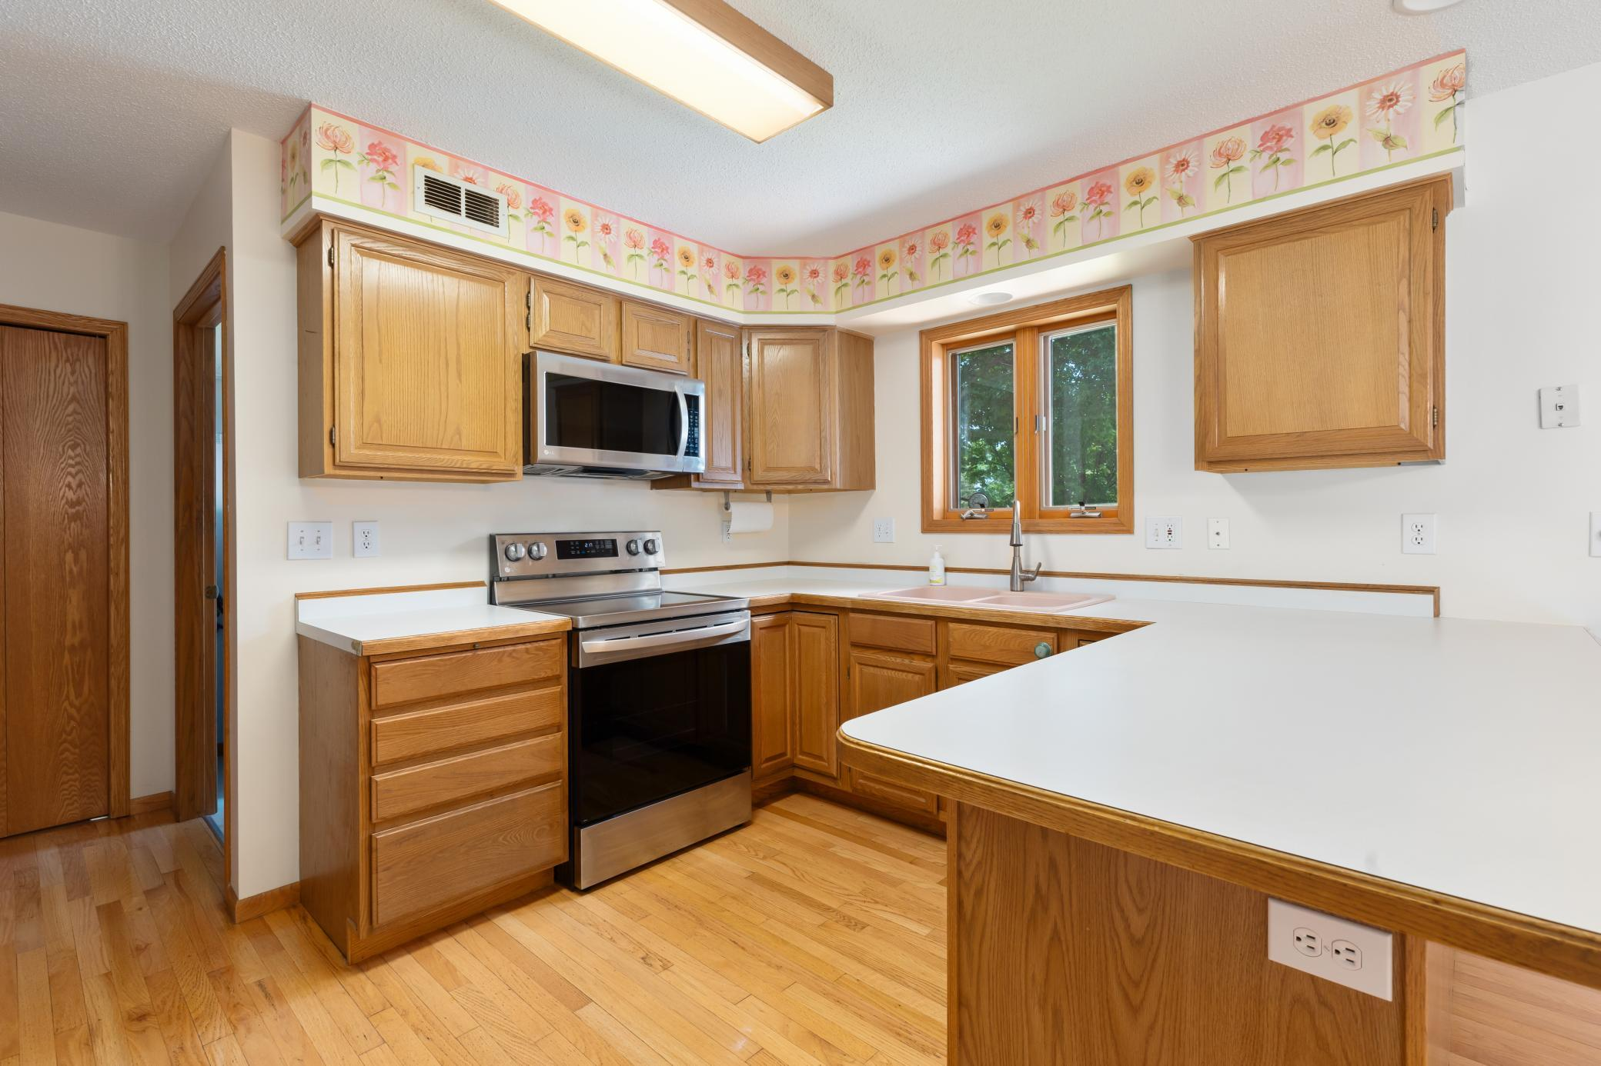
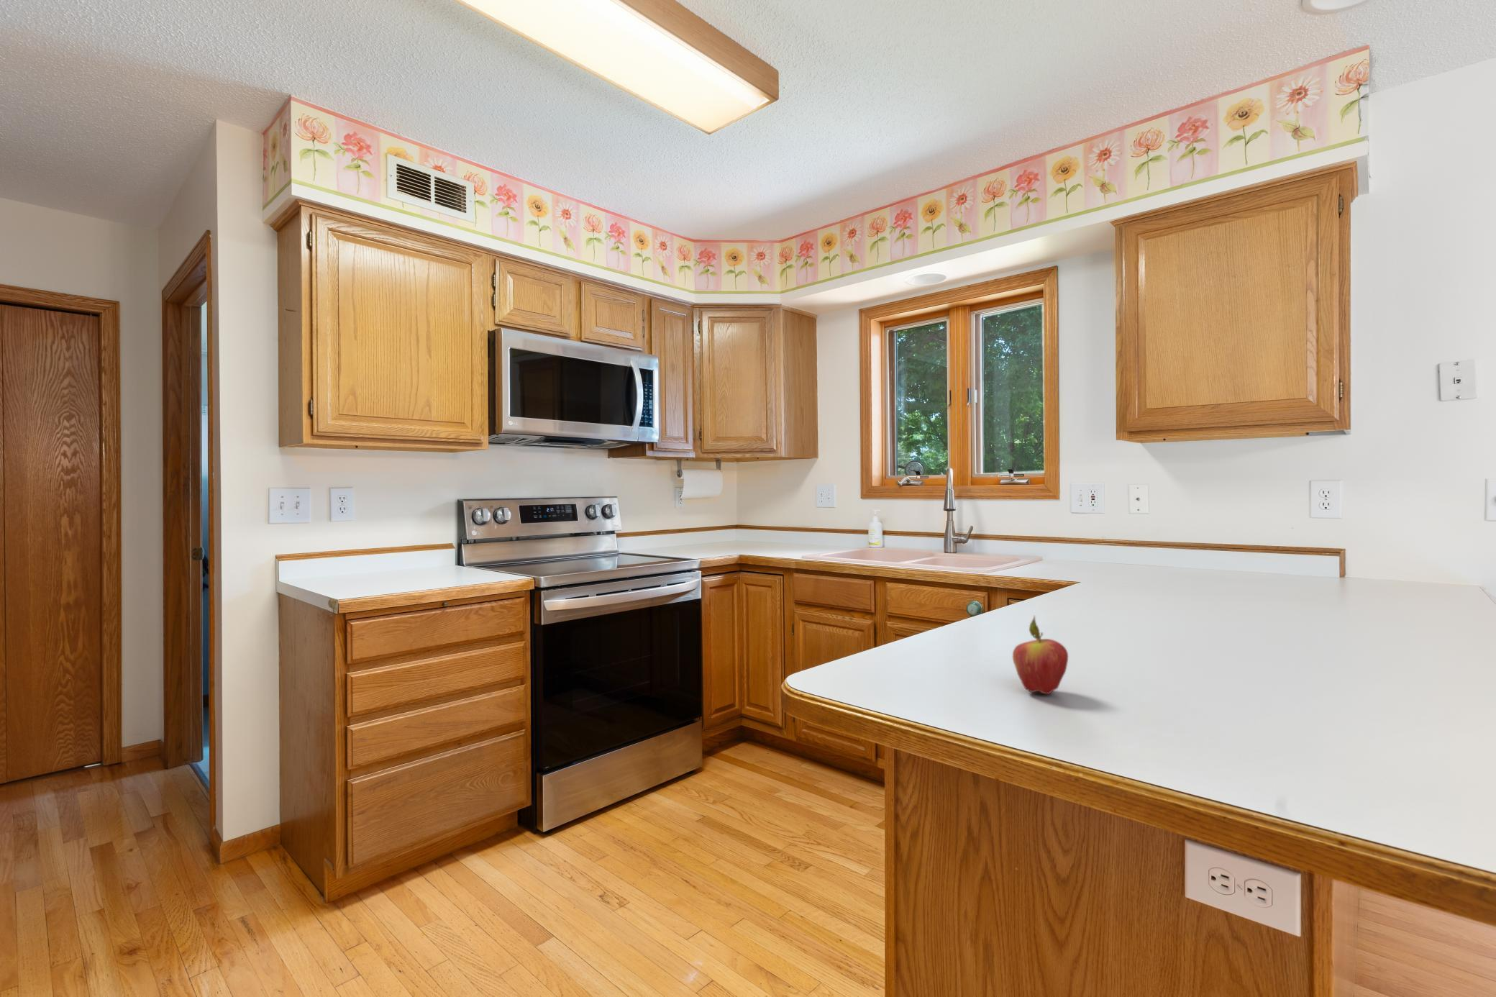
+ fruit (1039, 654)
